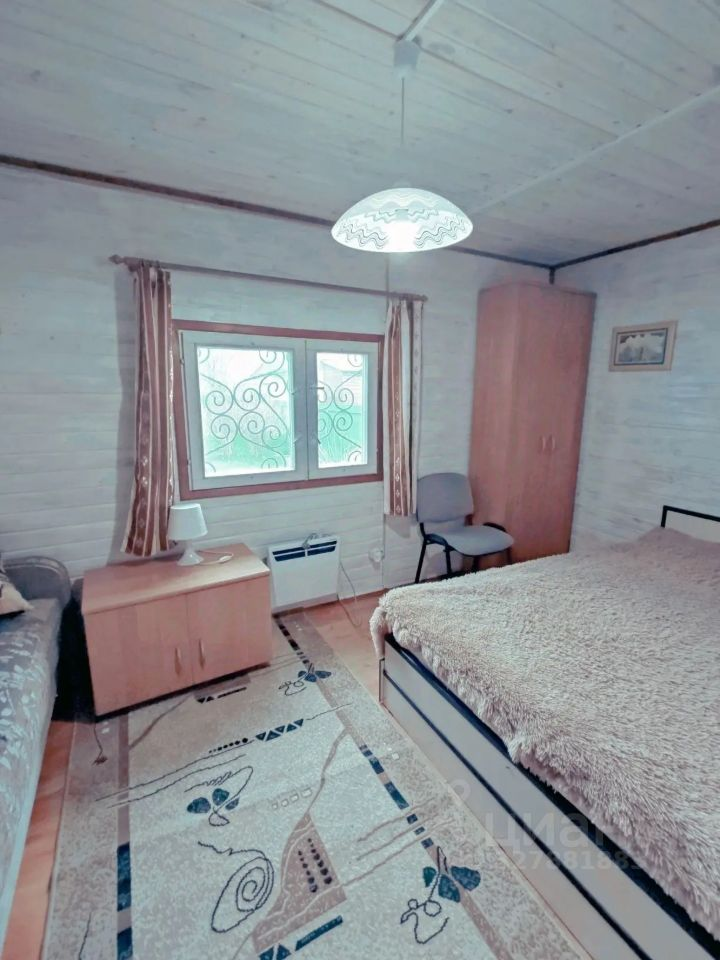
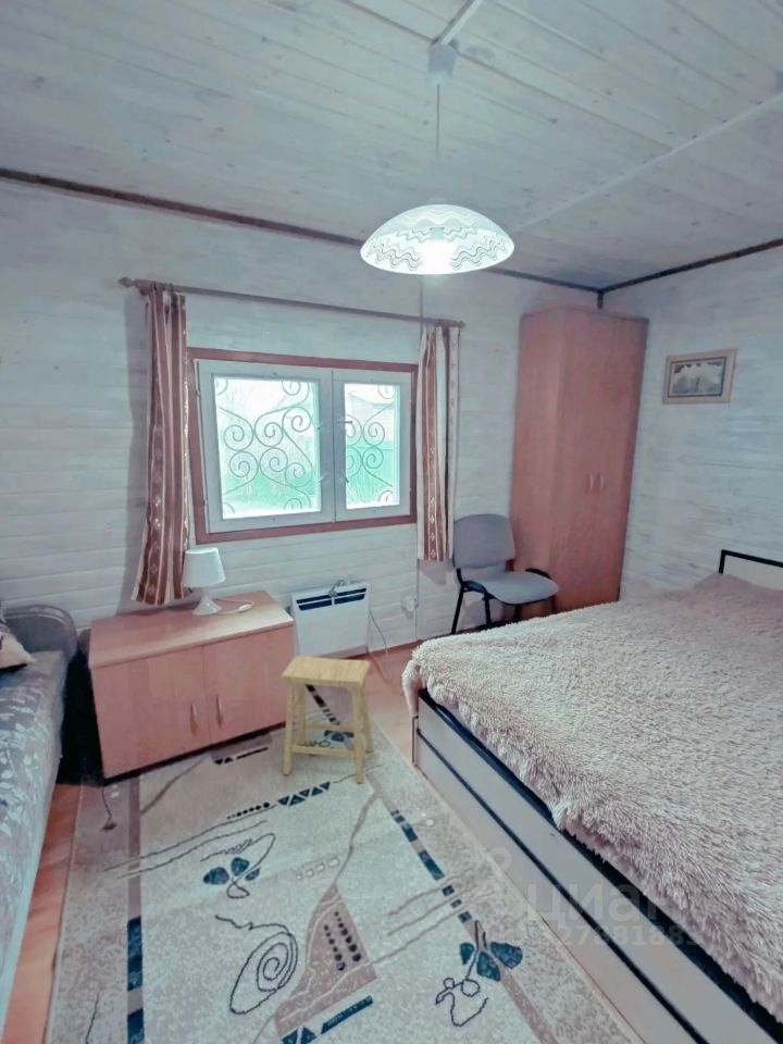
+ footstool (328, 724)
